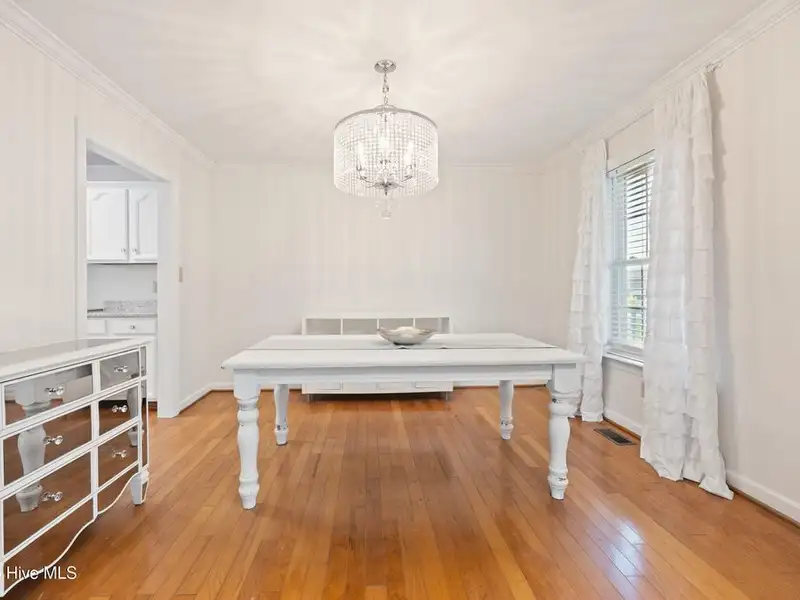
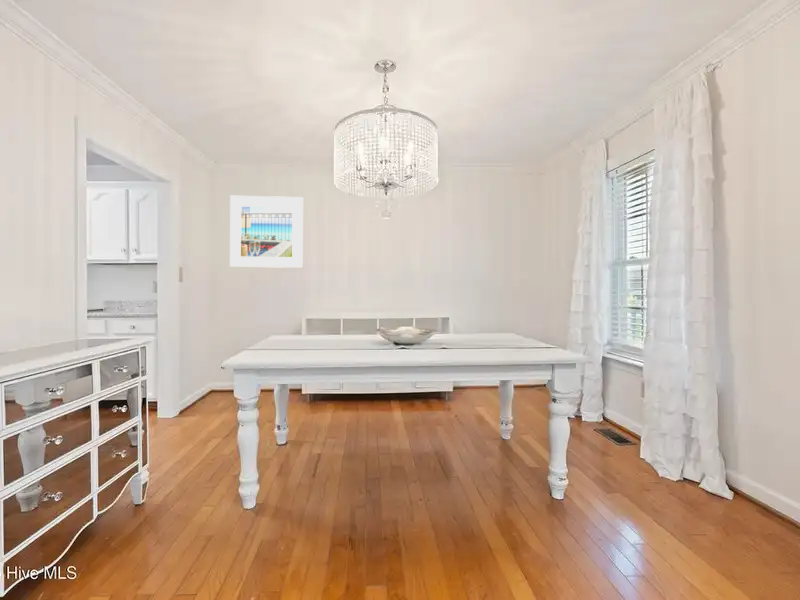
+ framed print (266, 231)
